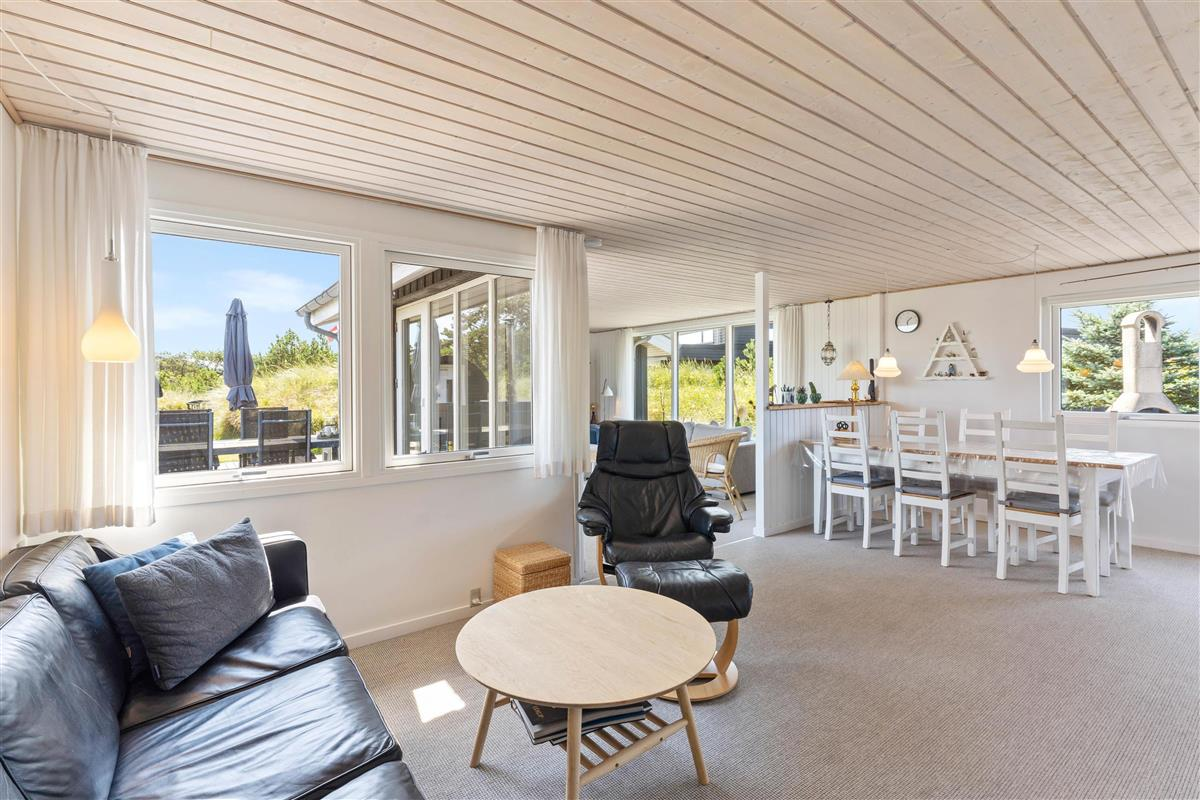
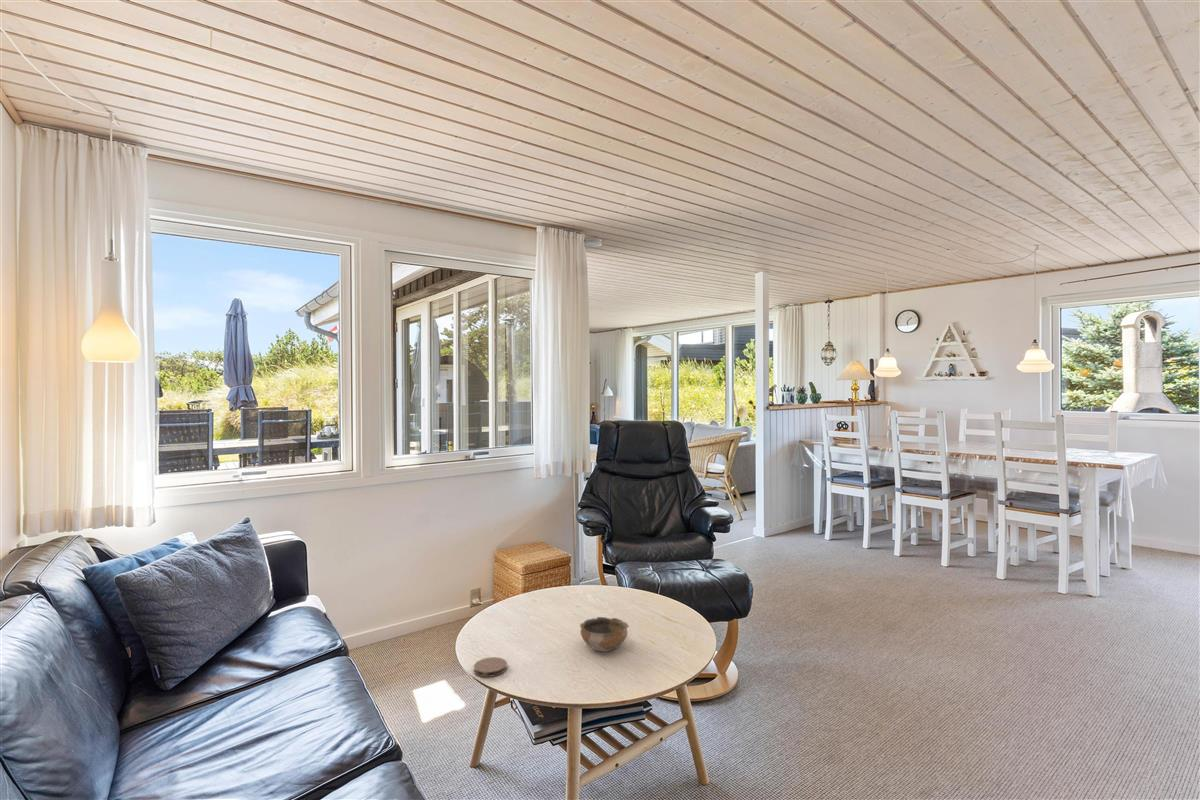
+ coaster (490, 666)
+ bowl (604, 635)
